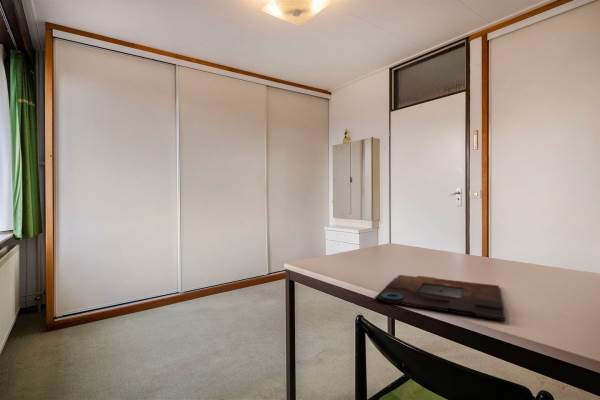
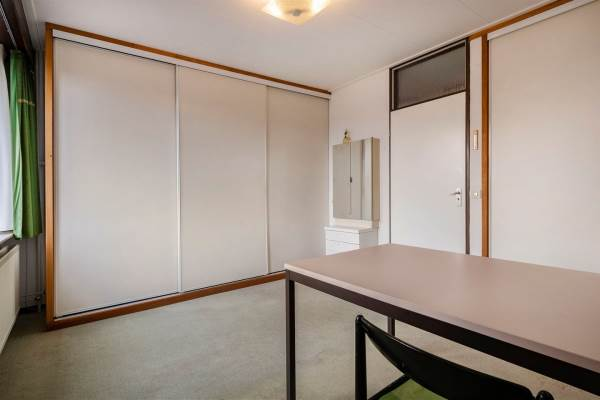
- mouse pad (440, 291)
